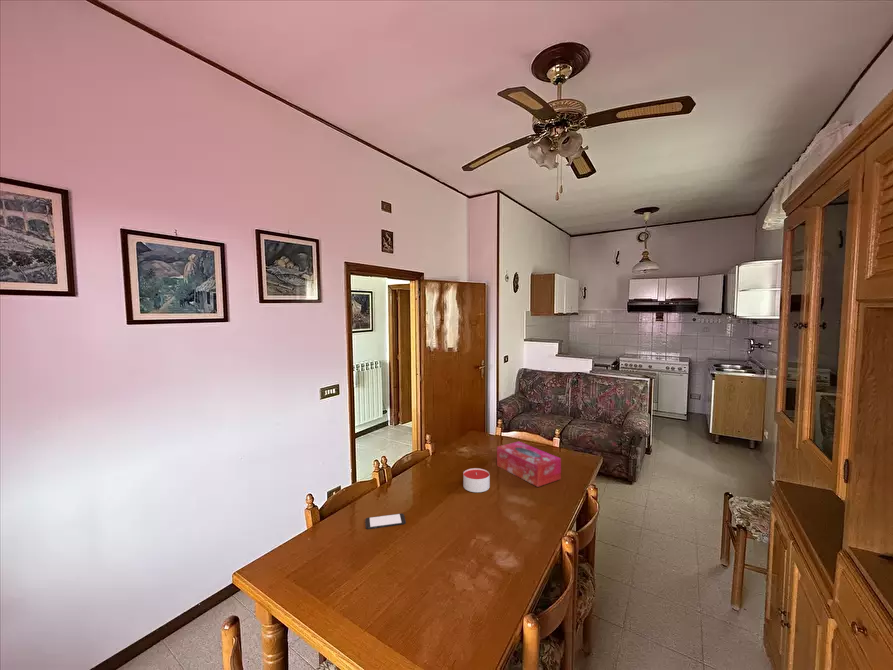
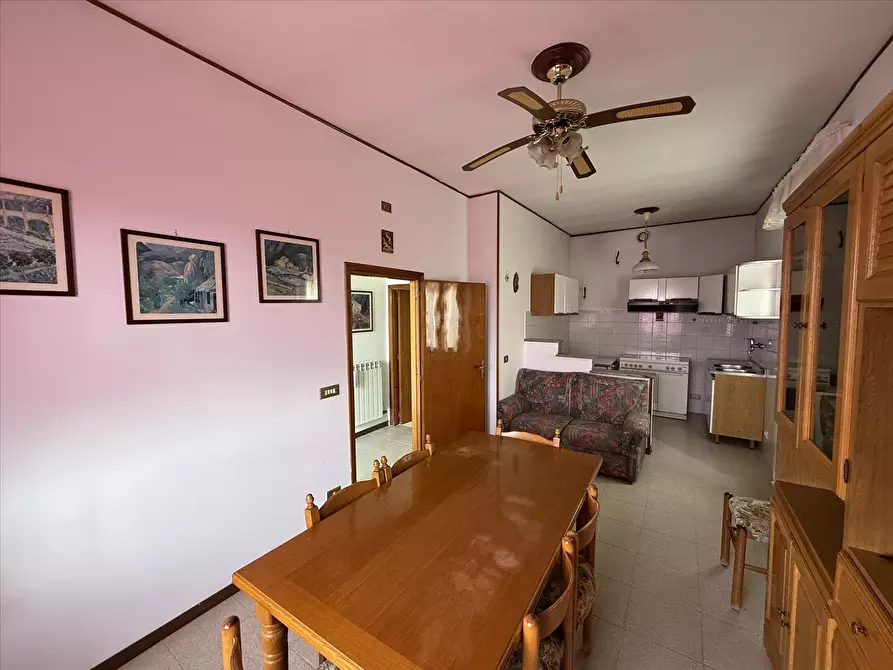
- smartphone (385, 521)
- tissue box (527, 462)
- candle (476, 479)
